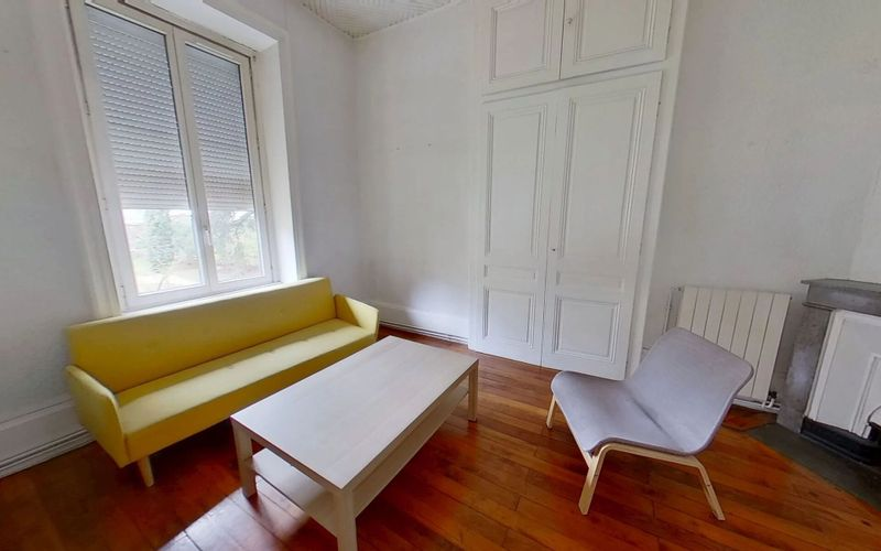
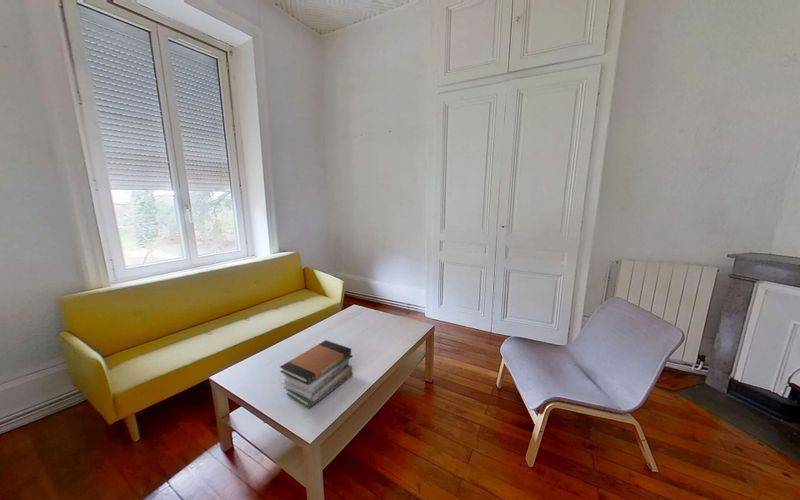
+ book stack (318, 371)
